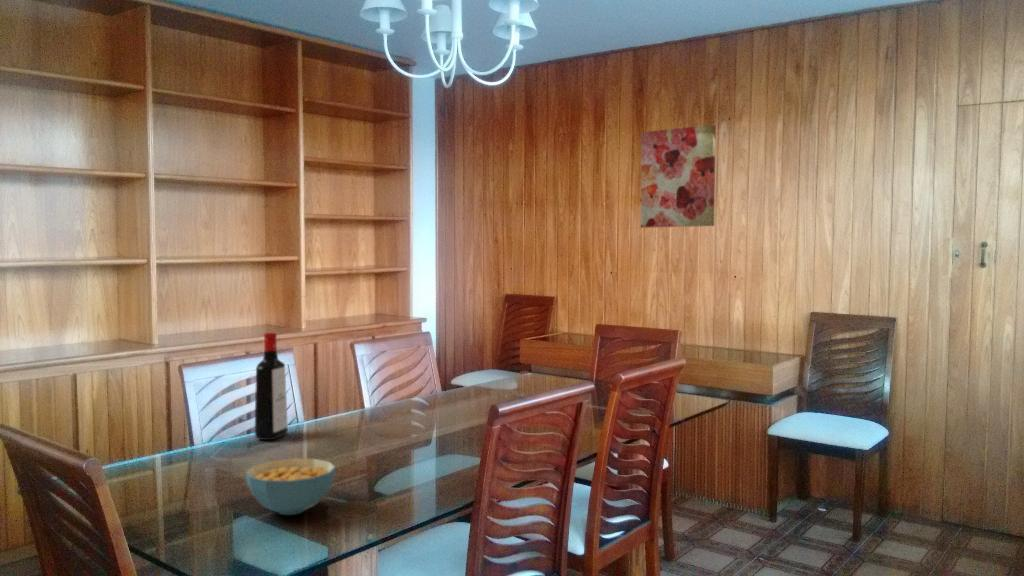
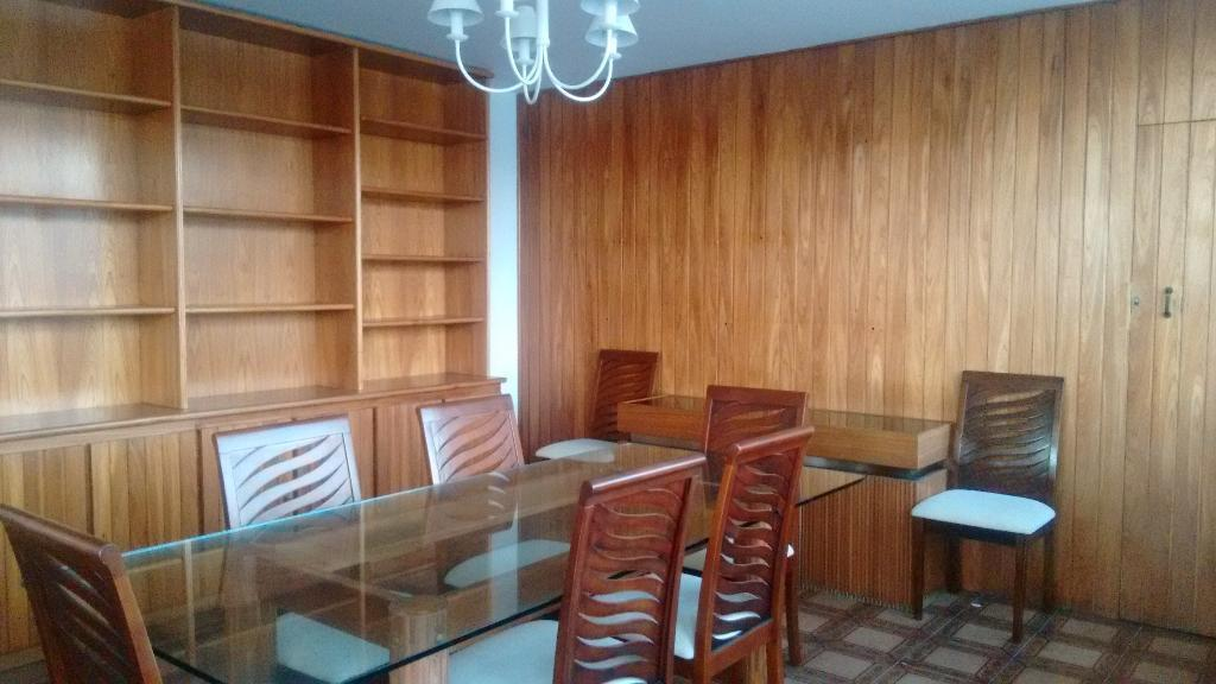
- liquor bottle (270, 384)
- cereal bowl (291, 490)
- wall art (676, 177)
